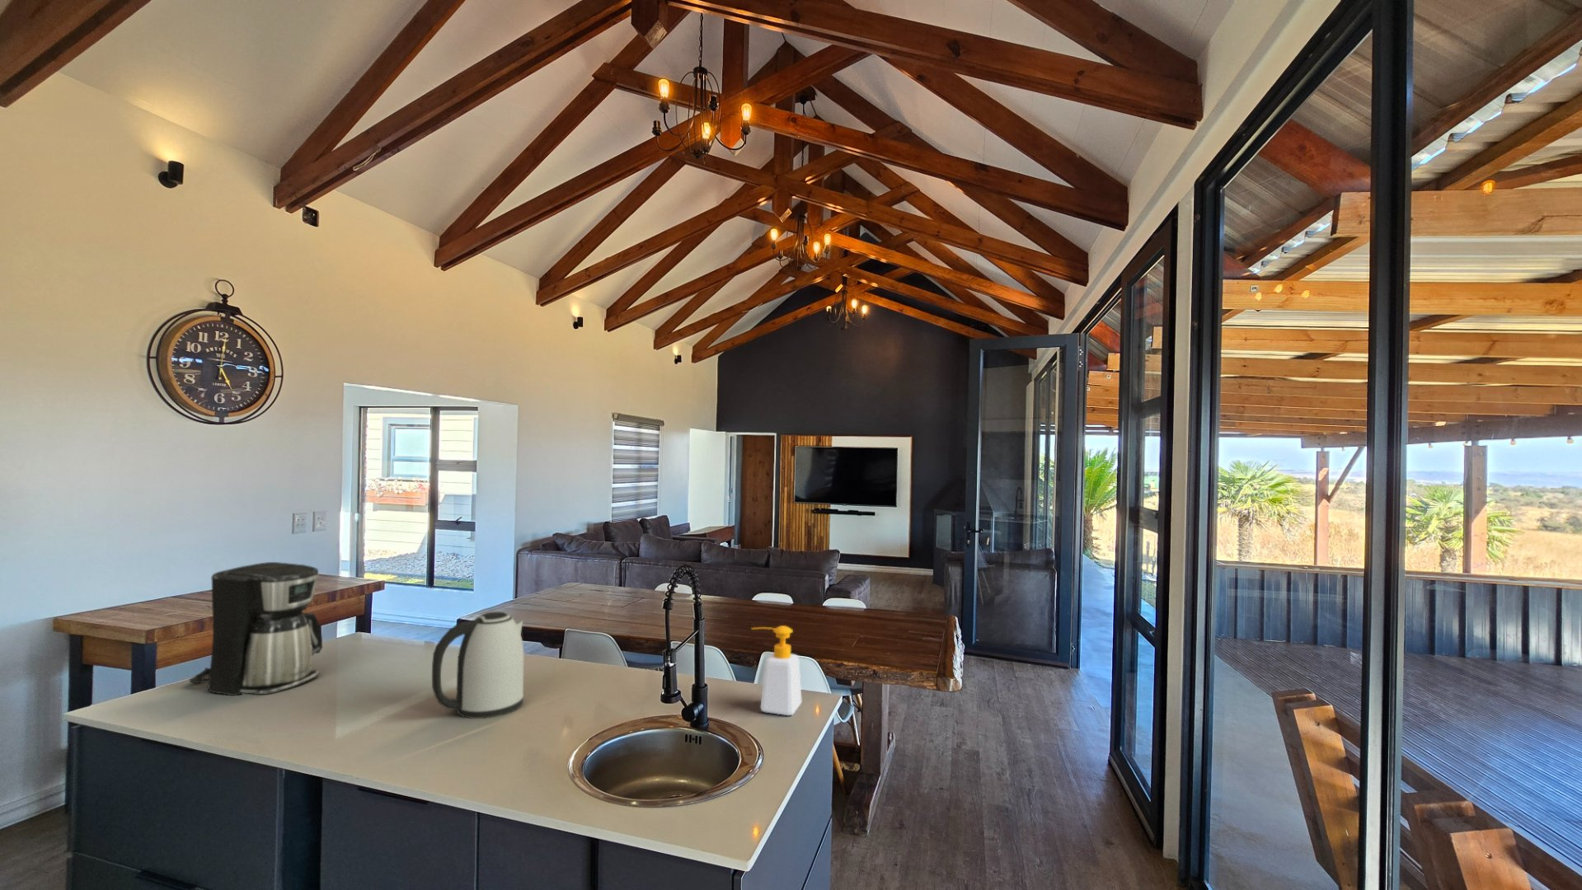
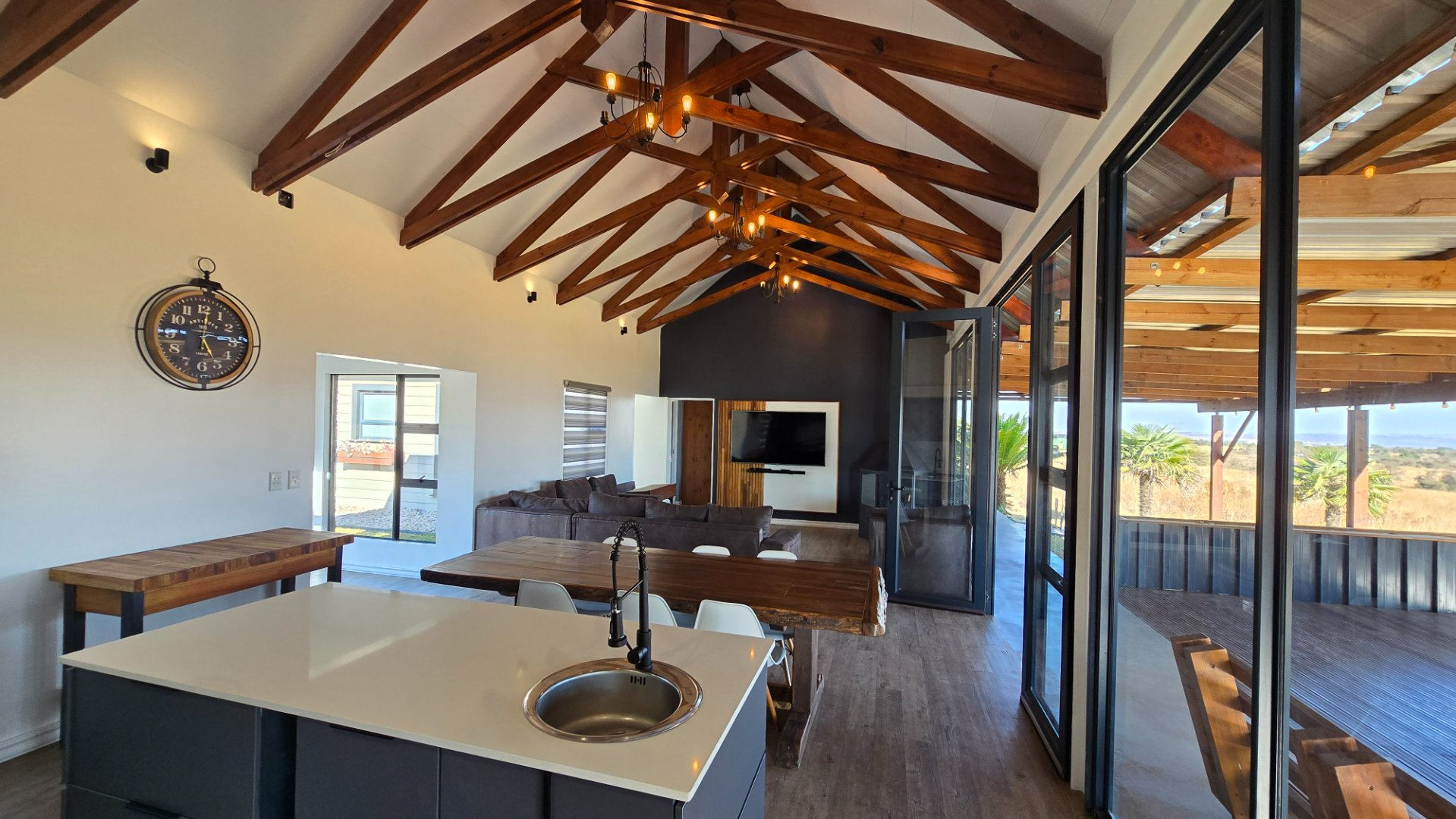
- coffee maker (265, 622)
- soap bottle (774, 666)
- kettle (480, 663)
